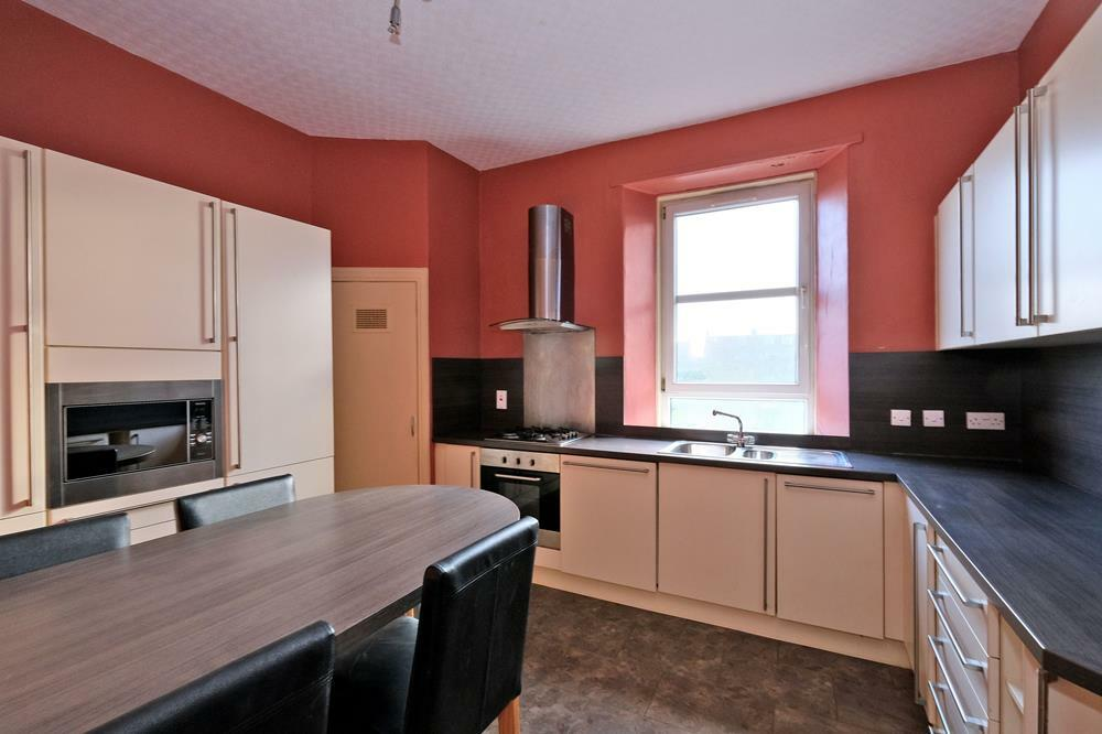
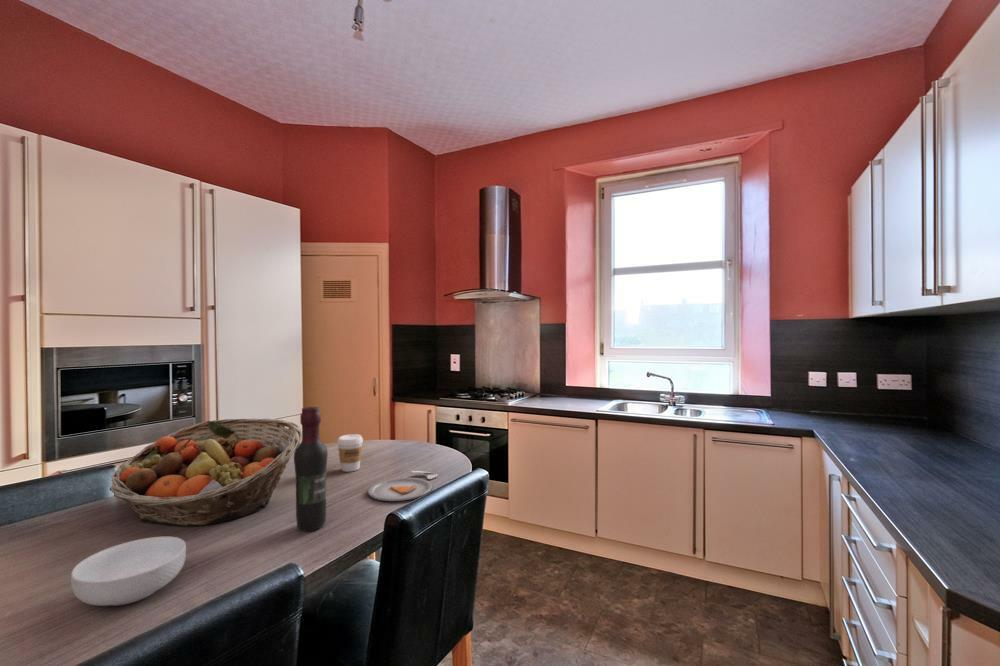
+ dinner plate (407, 484)
+ coffee cup (350, 452)
+ cereal bowl (132, 574)
+ fruit basket (213, 466)
+ wine bottle (311, 467)
